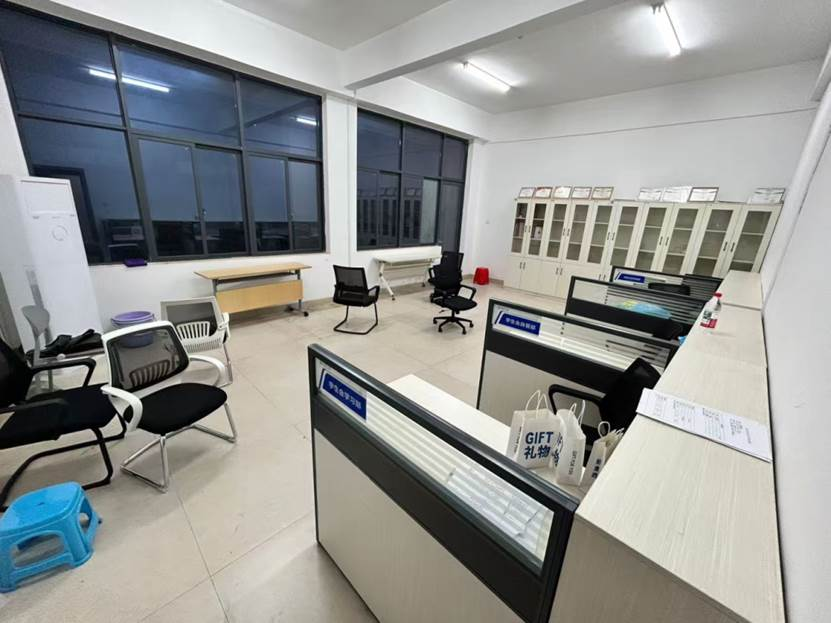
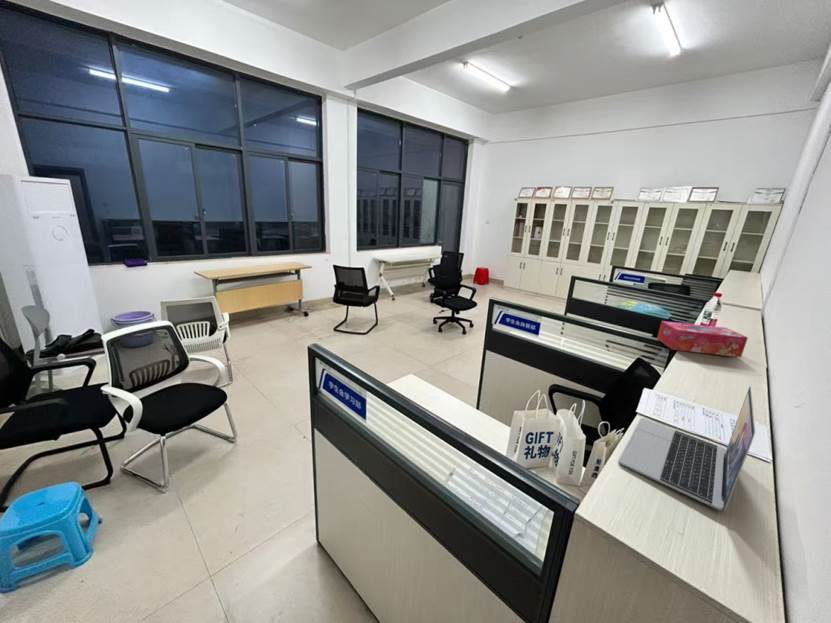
+ laptop (681, 432)
+ tissue box (699, 338)
